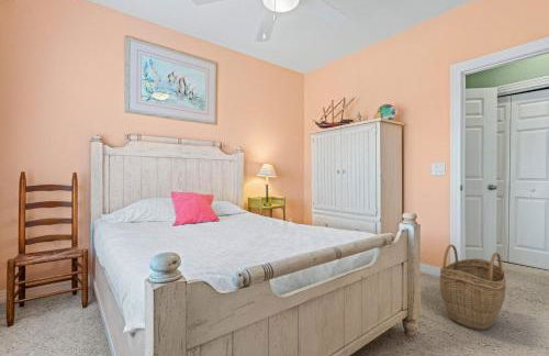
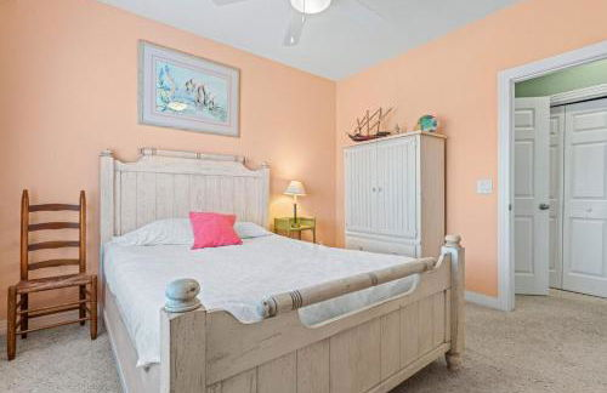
- woven basket (471, 283)
